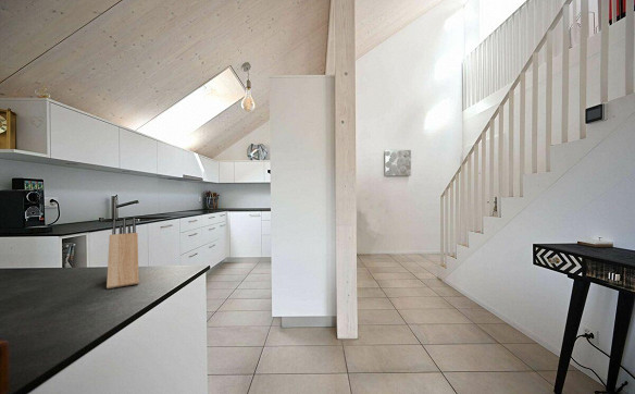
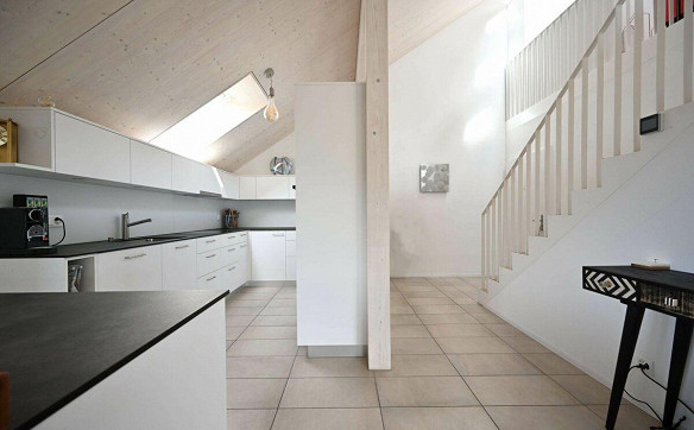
- knife block (123, 248)
